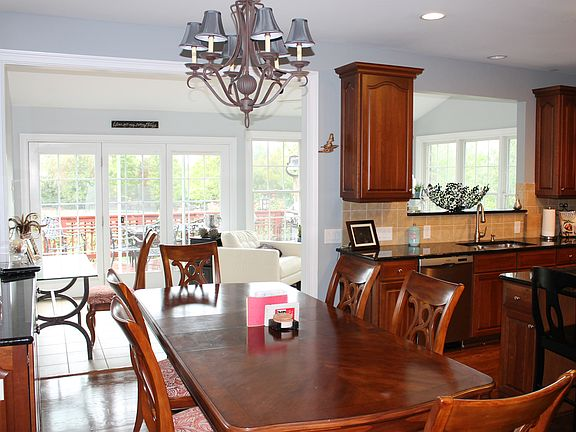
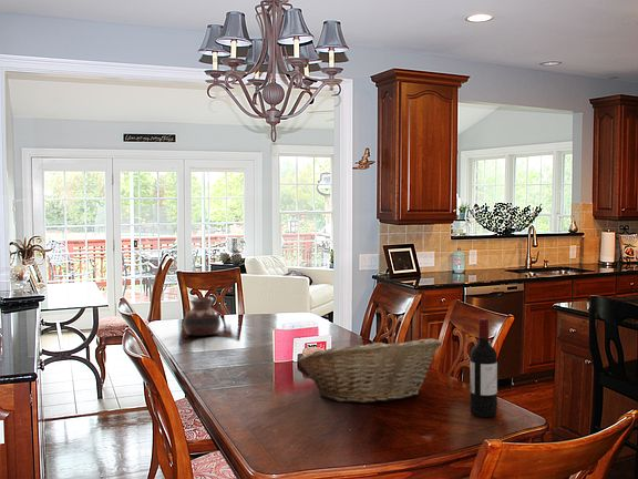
+ wine bottle (483, 366)
+ fruit basket (370, 363)
+ vase (202, 316)
